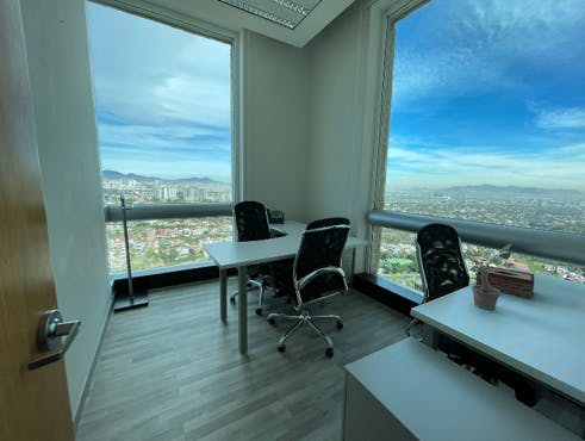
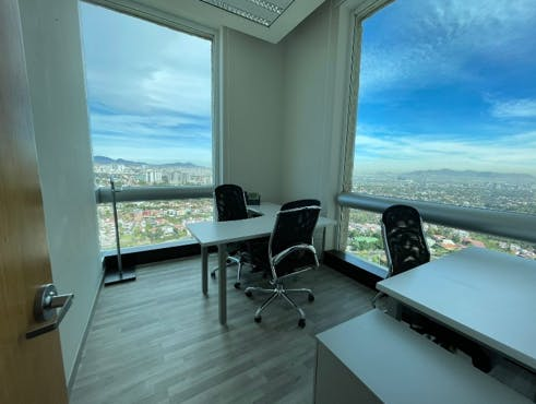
- tissue box (504, 280)
- potted plant (484, 273)
